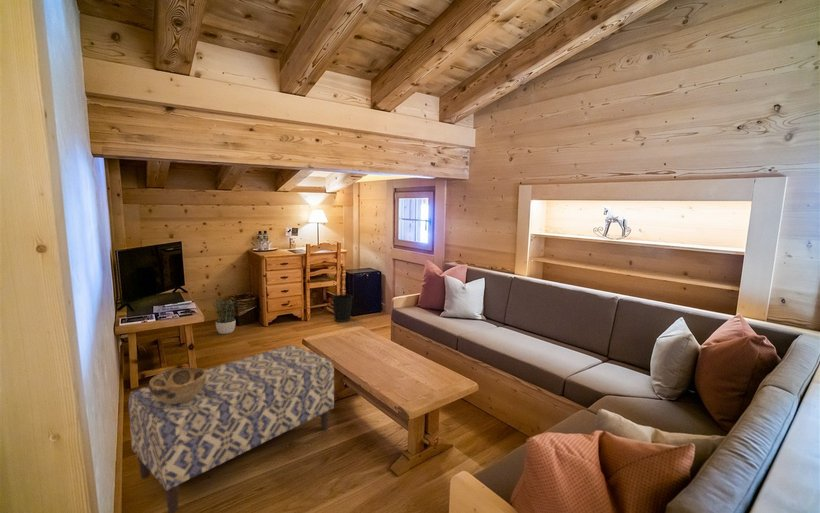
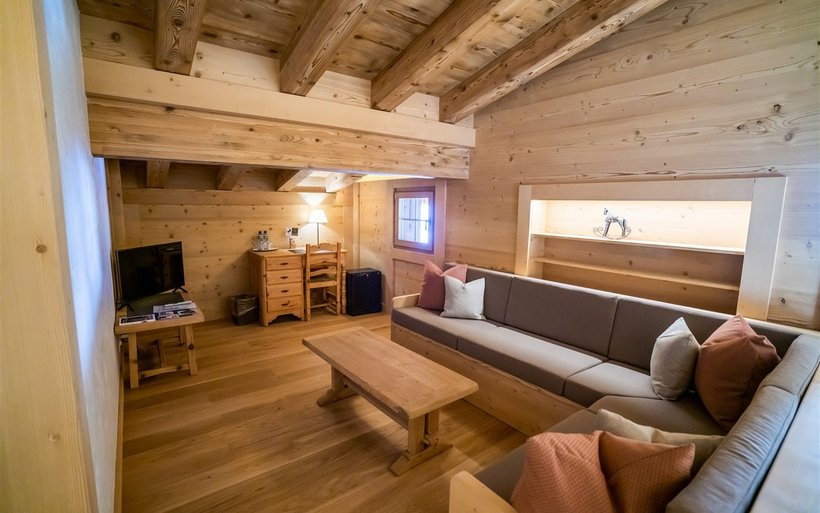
- decorative bowl (178, 388)
- wastebasket (342, 308)
- bench (243, 412)
- potted plant (225, 314)
